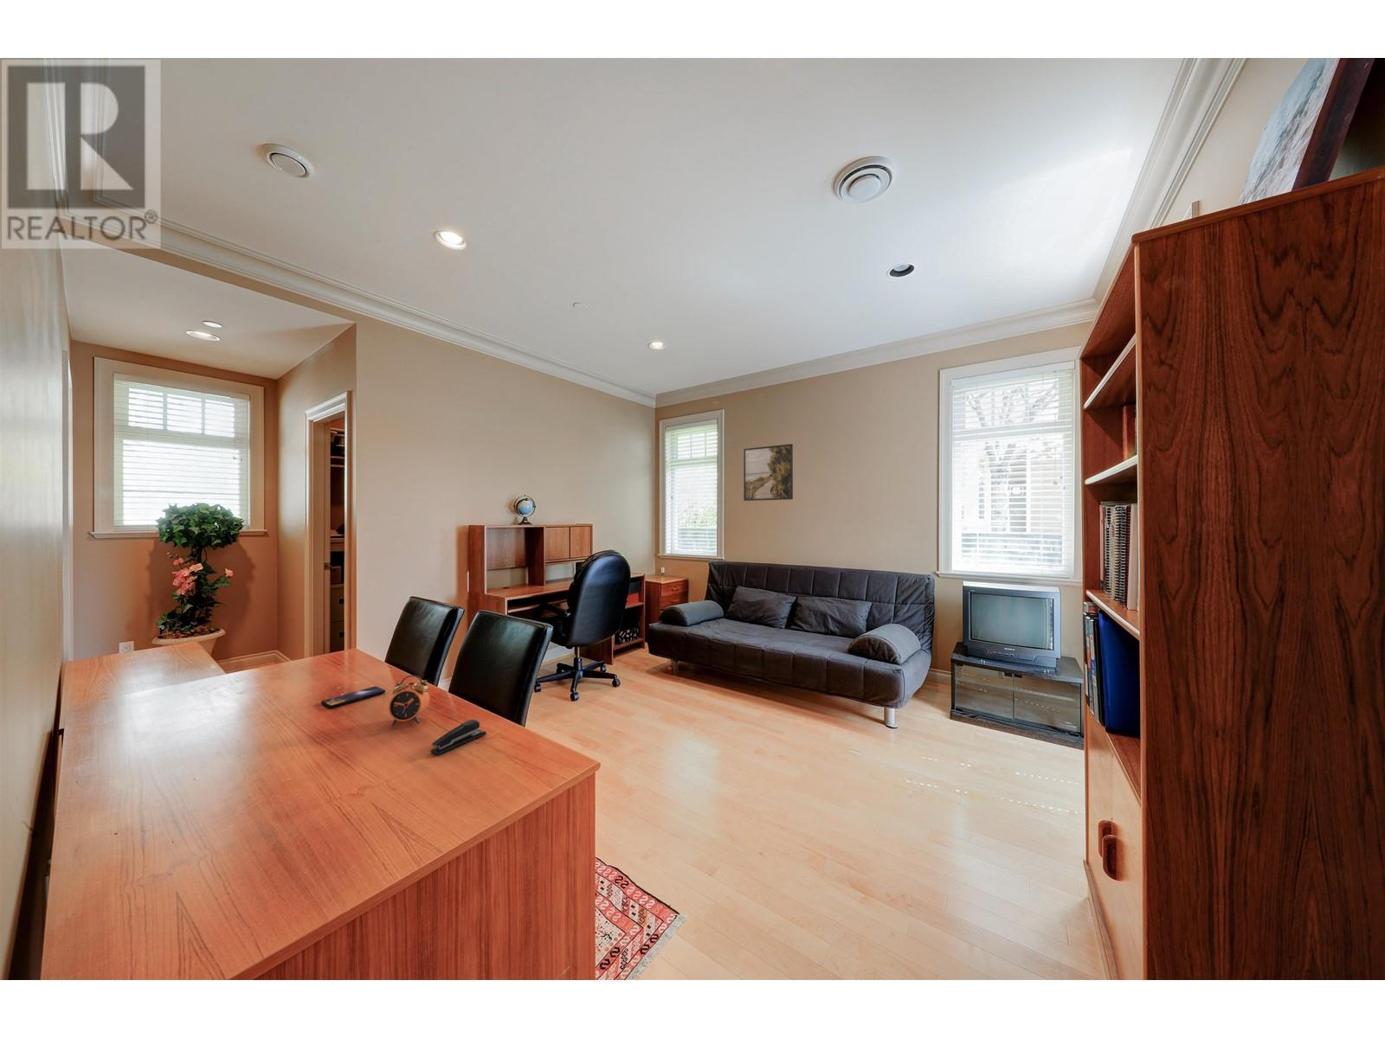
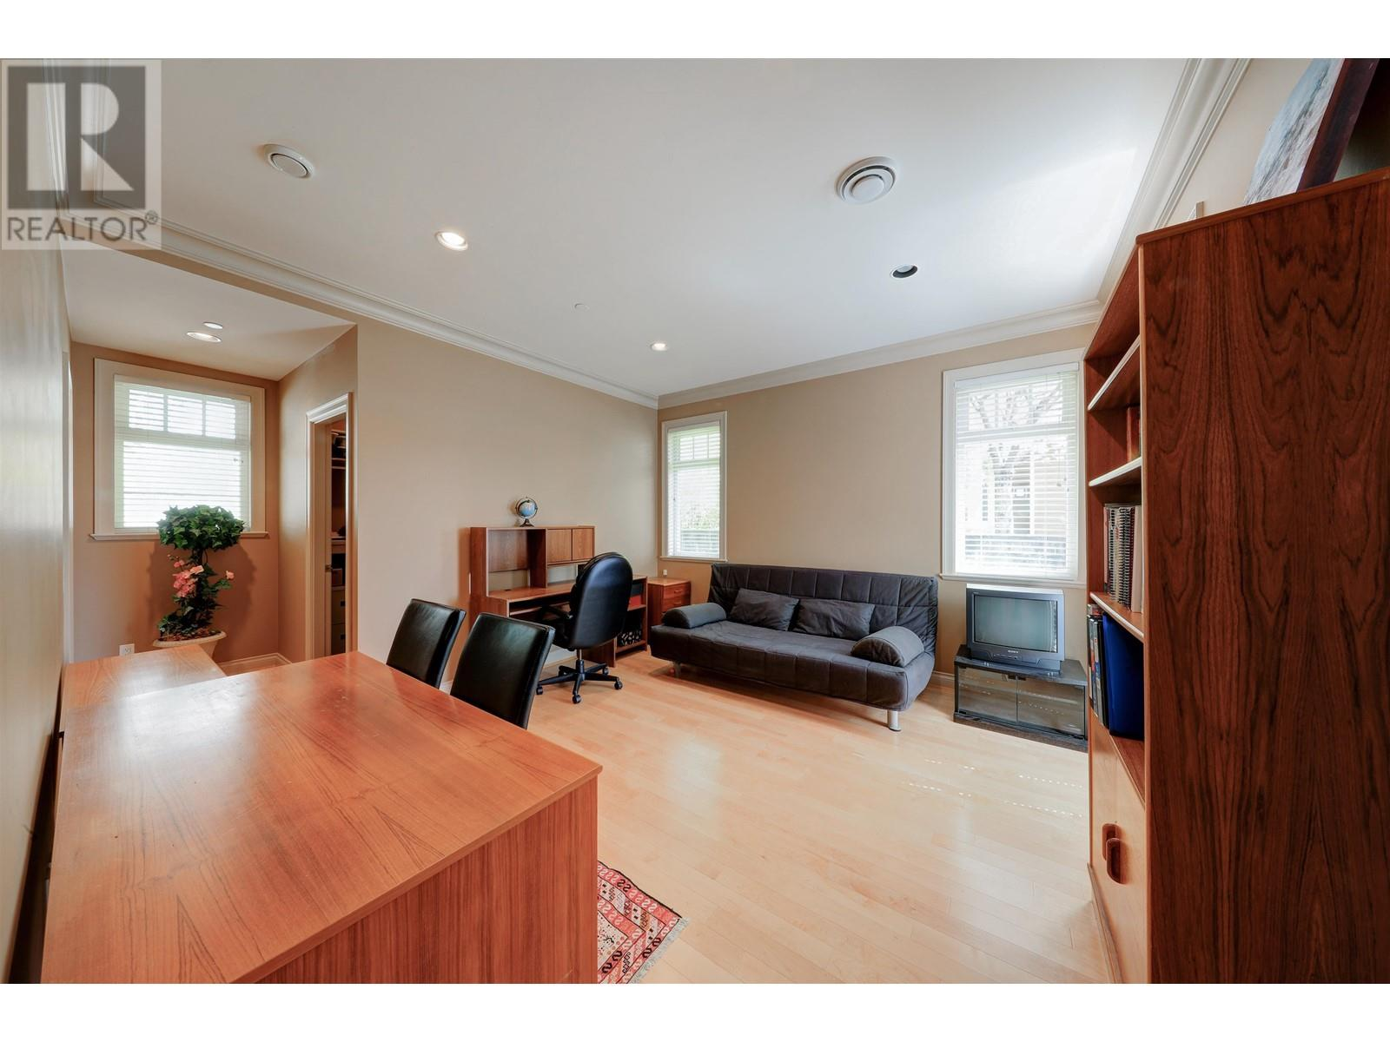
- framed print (767, 473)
- stapler (459, 735)
- alarm clock (409, 698)
- smartphone (354, 697)
